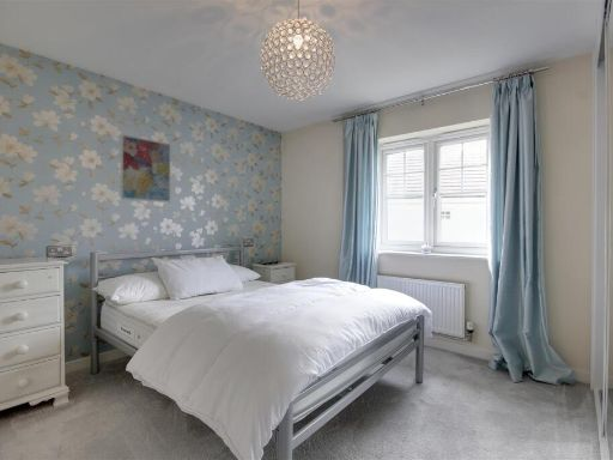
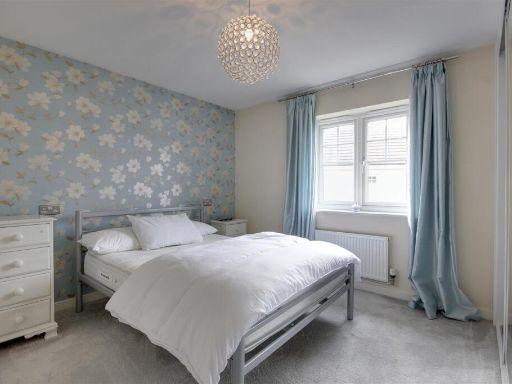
- wall art (146, 170)
